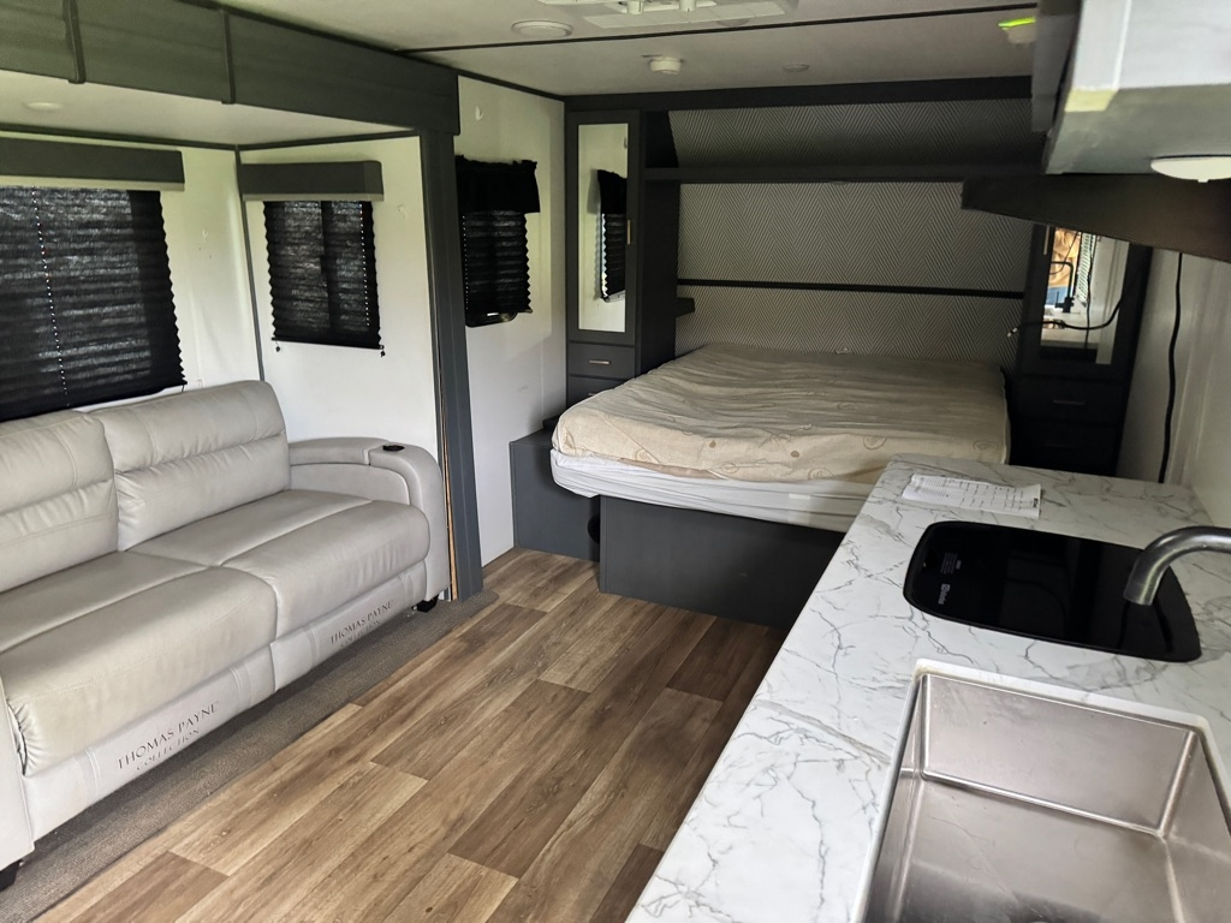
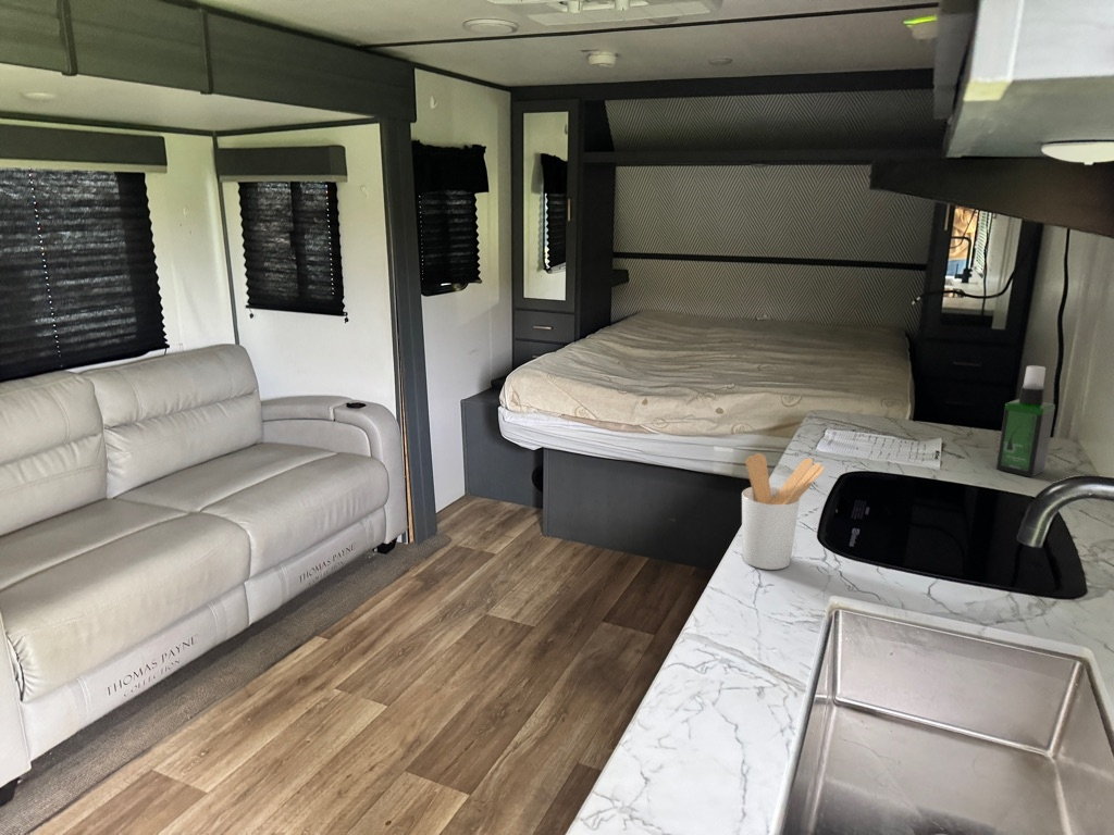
+ utensil holder (781, 510)
+ spray bottle (1027, 419)
